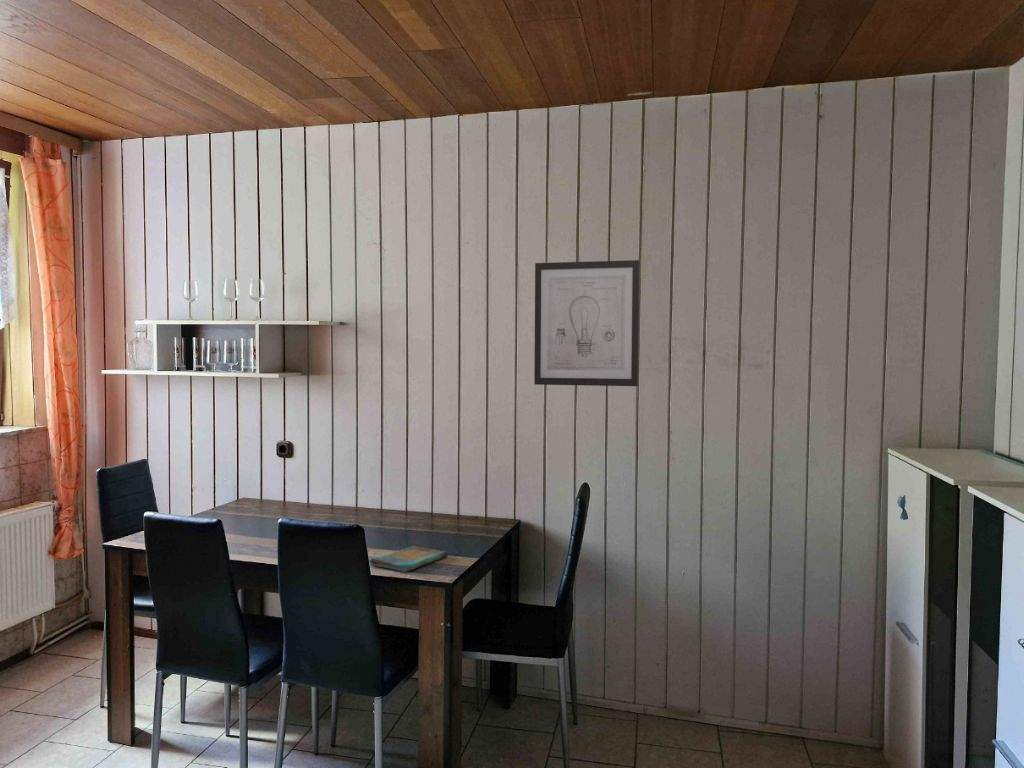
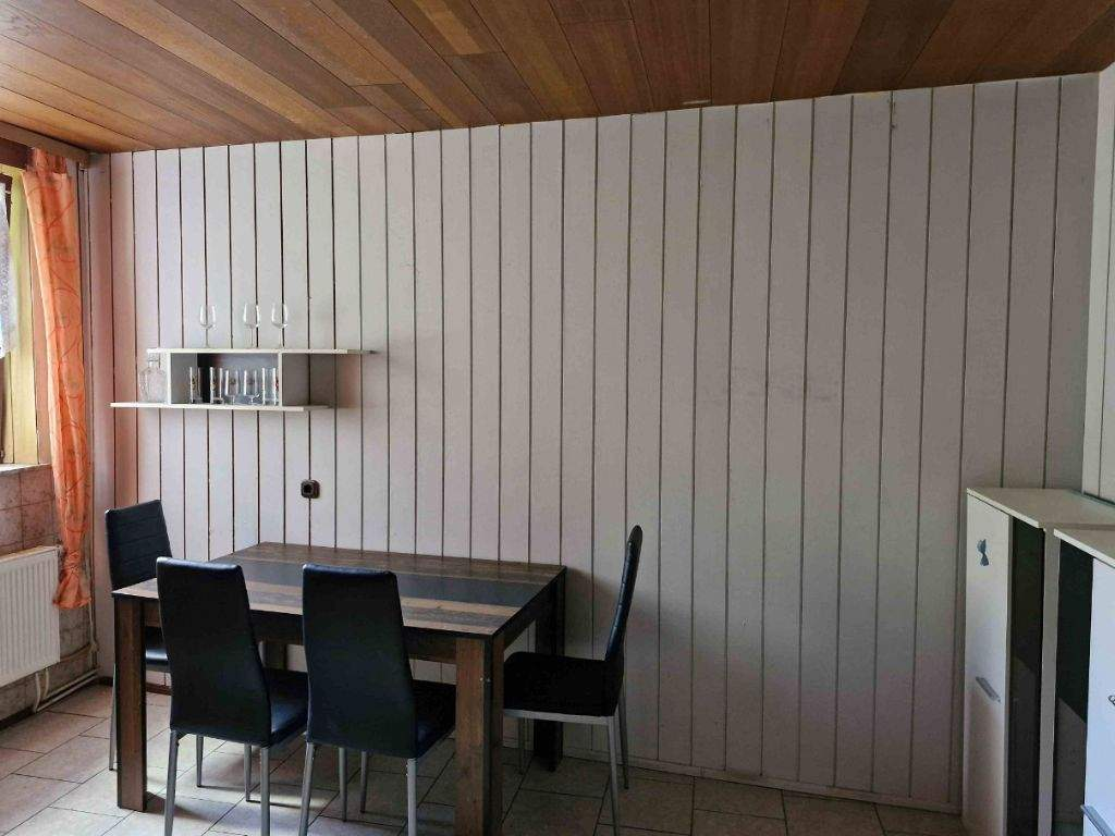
- wall art (585, 323)
- dish towel (409, 557)
